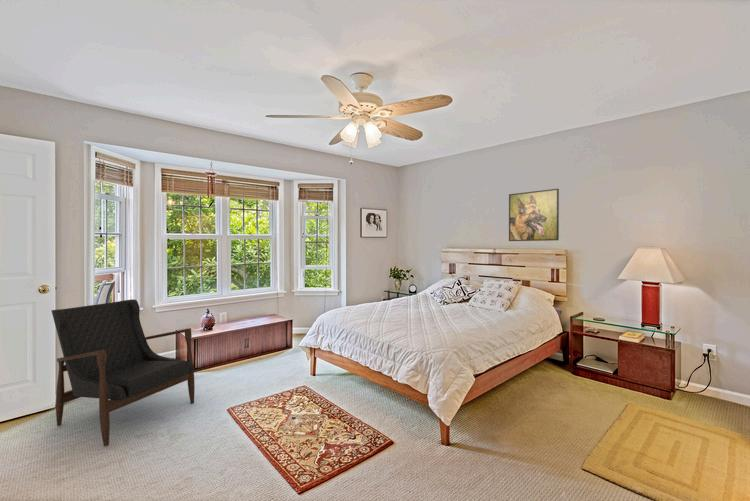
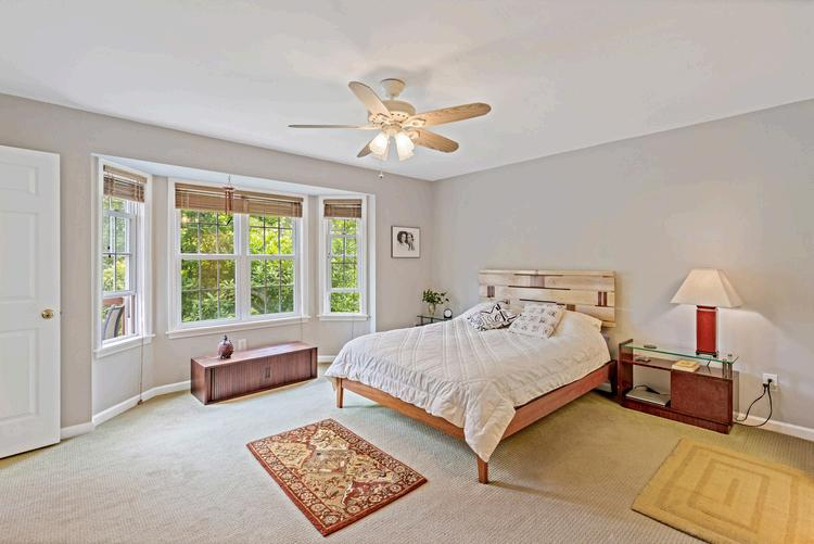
- armchair (124, 360)
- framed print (532, 216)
